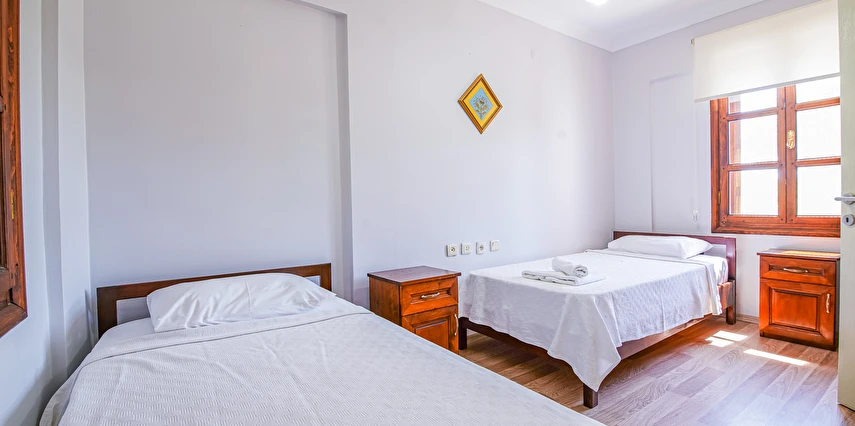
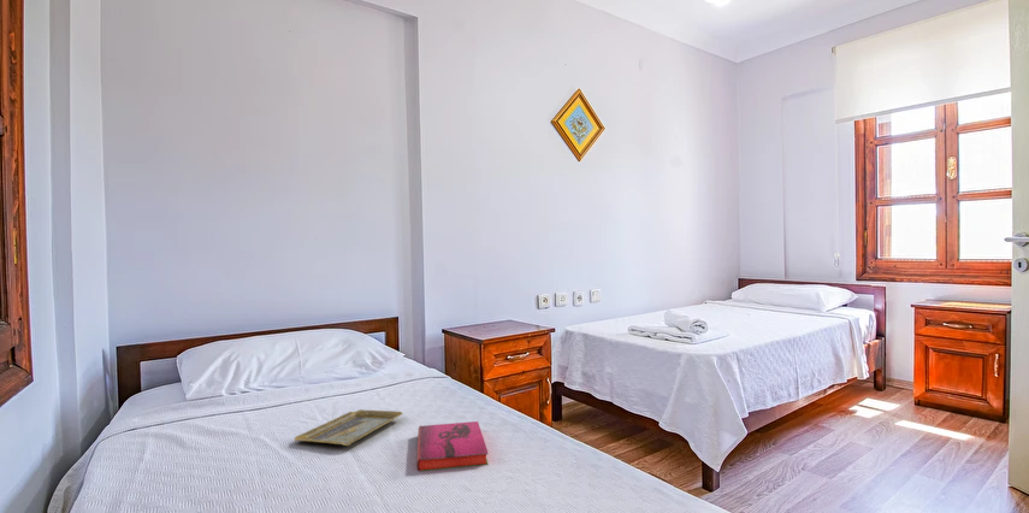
+ hardback book (450, 443)
+ tray (351, 426)
